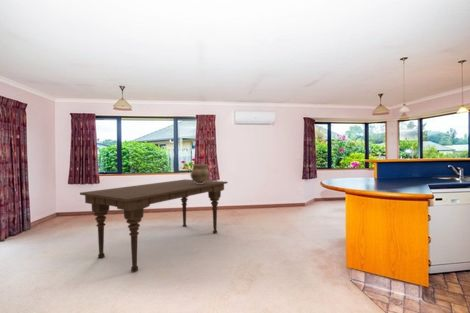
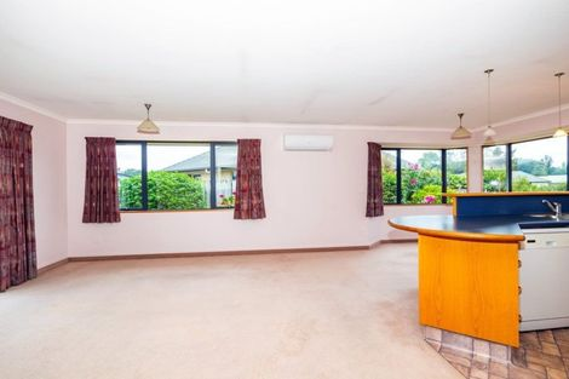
- dining table (162, 201)
- ceramic pot (200, 174)
